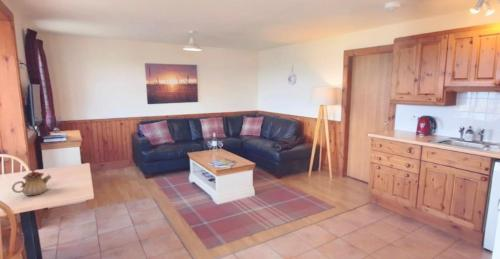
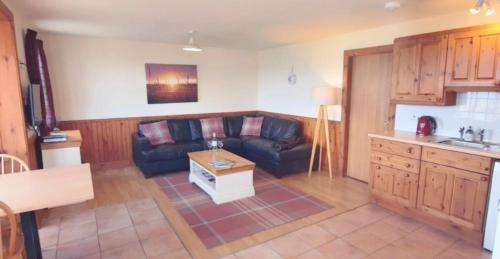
- teapot (32, 181)
